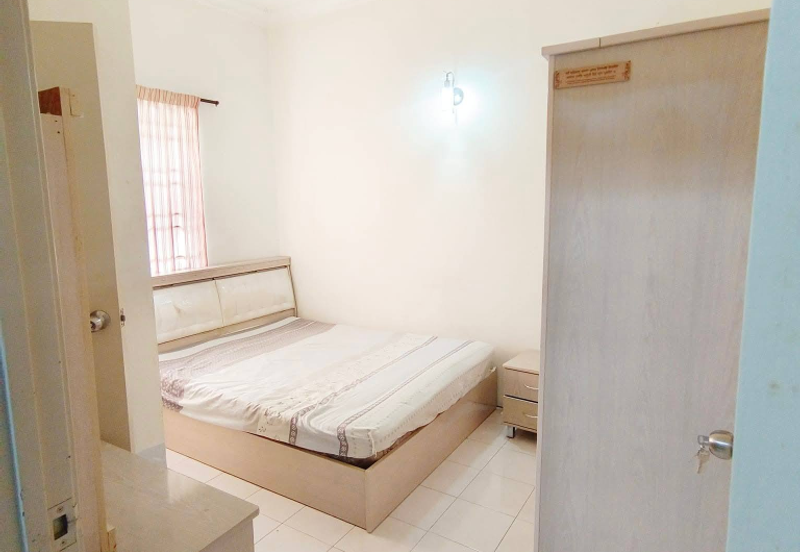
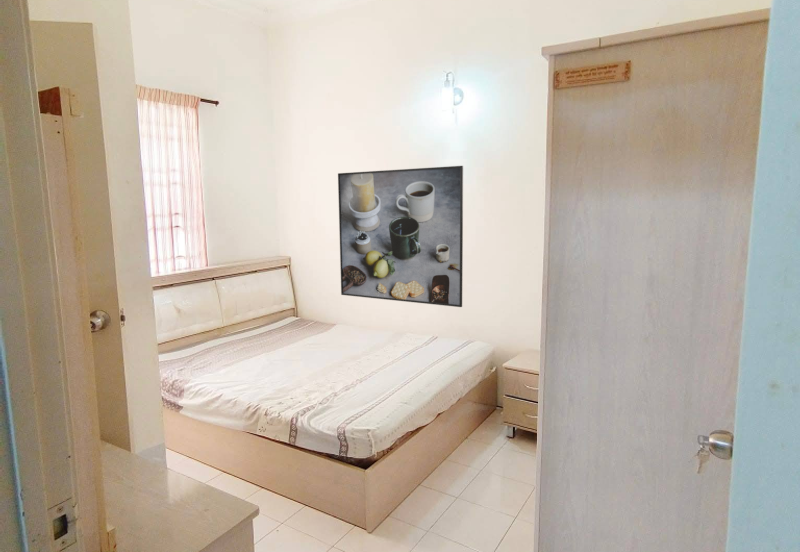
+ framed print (396, 236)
